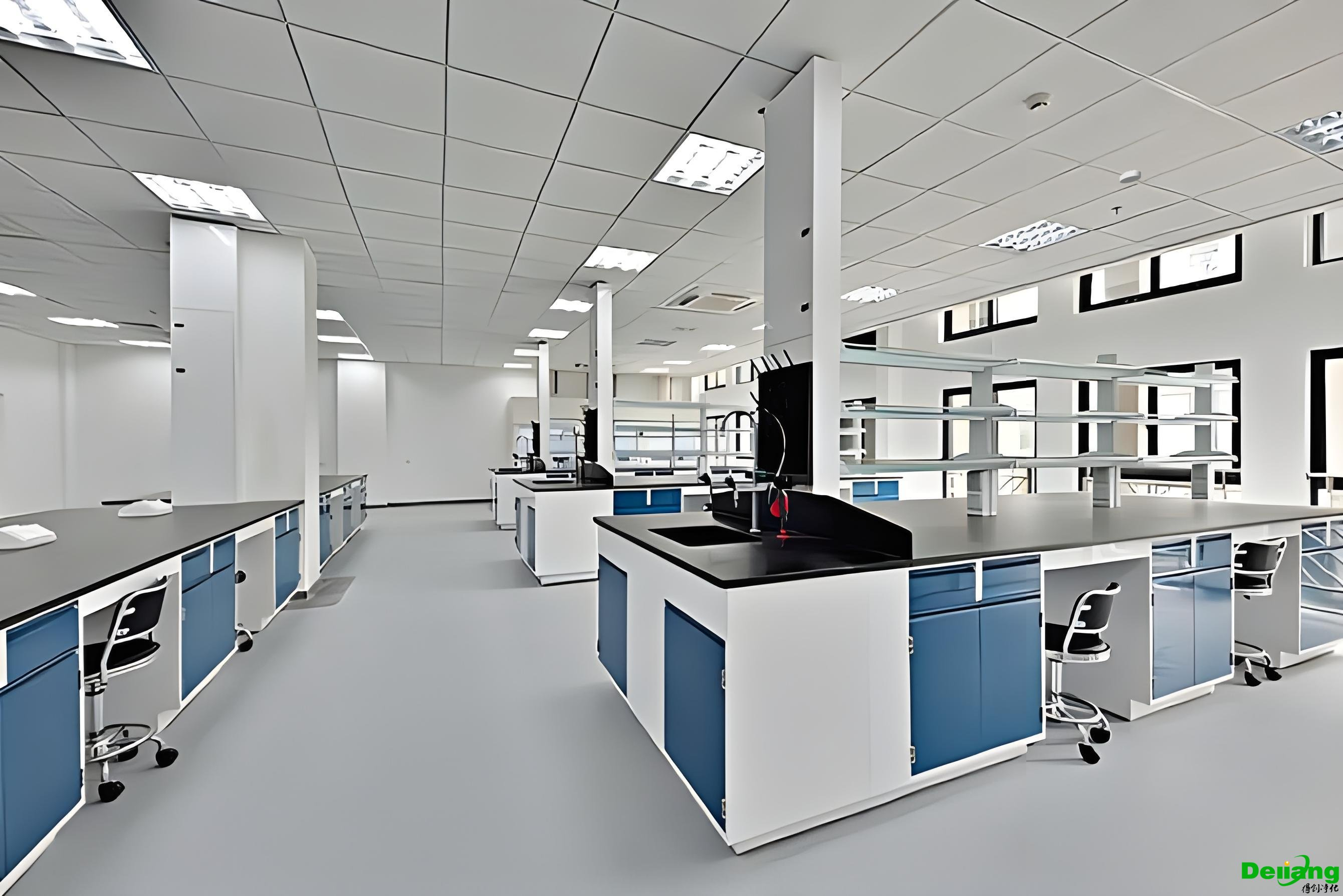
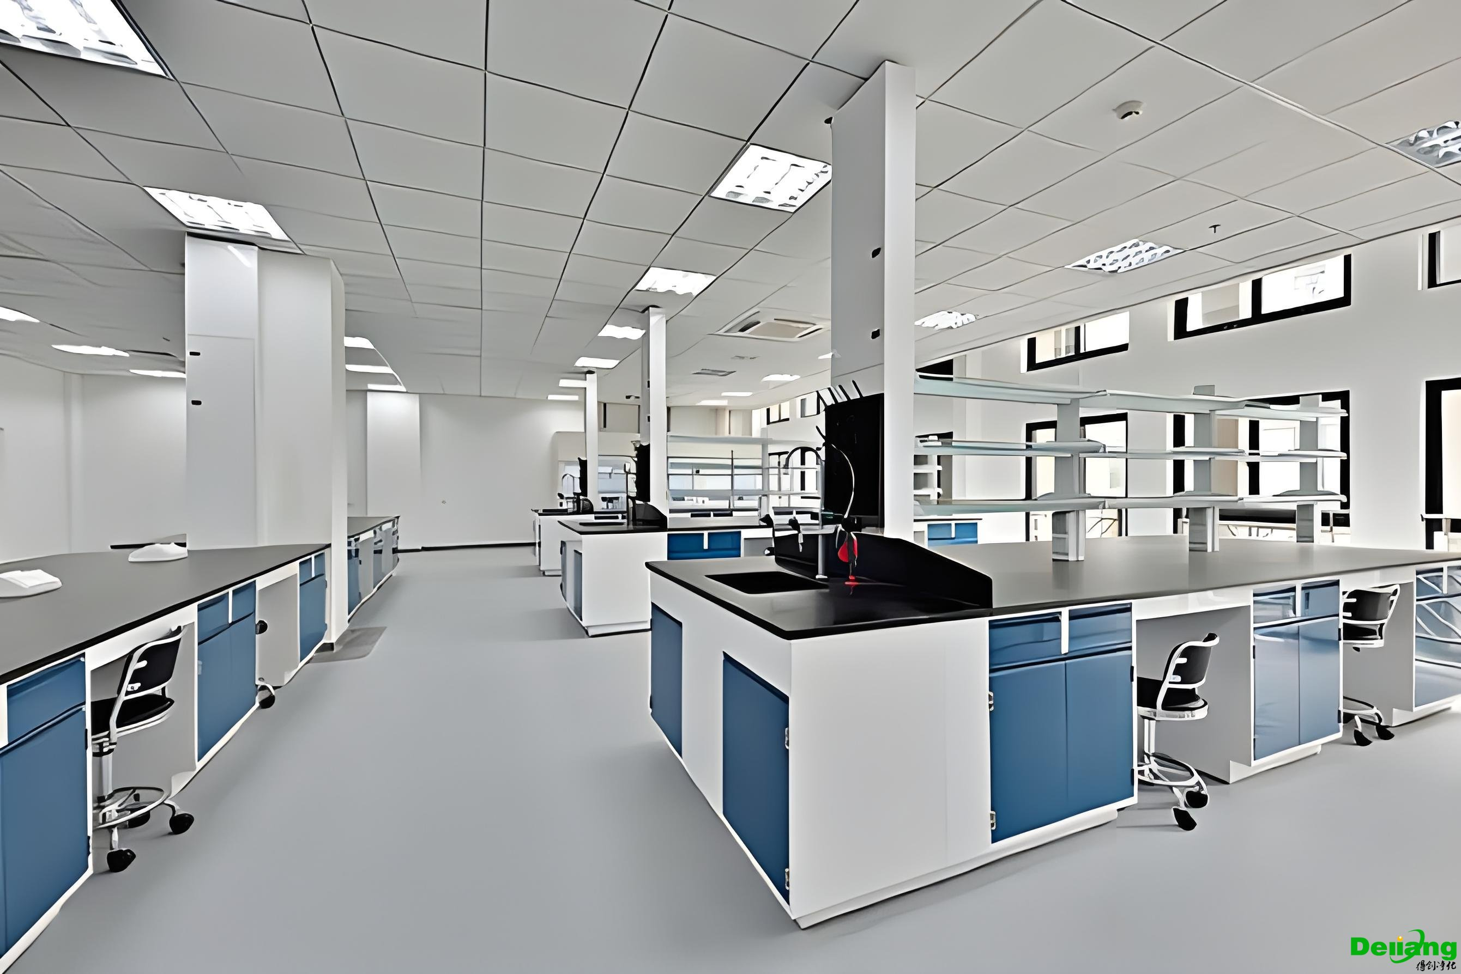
- smoke detector (1130, 175)
